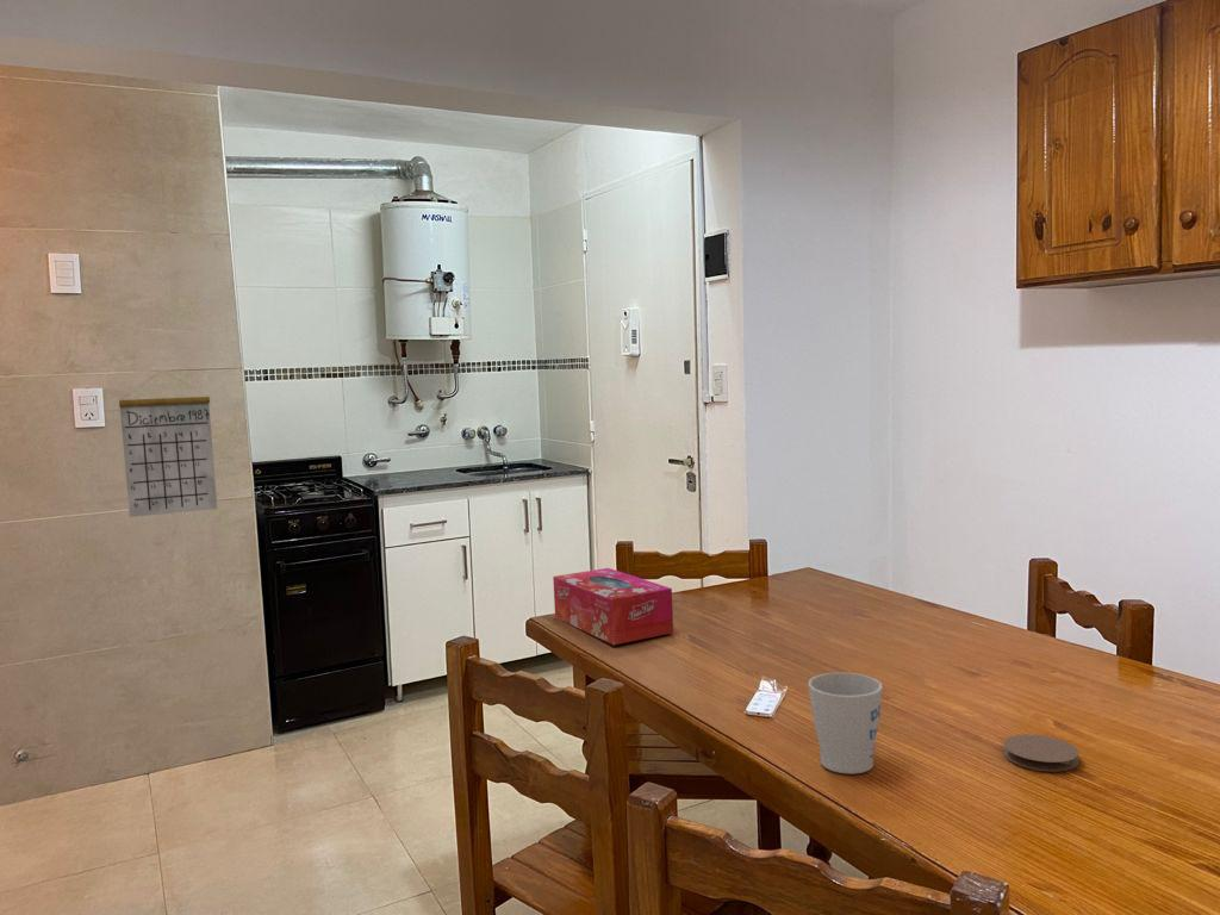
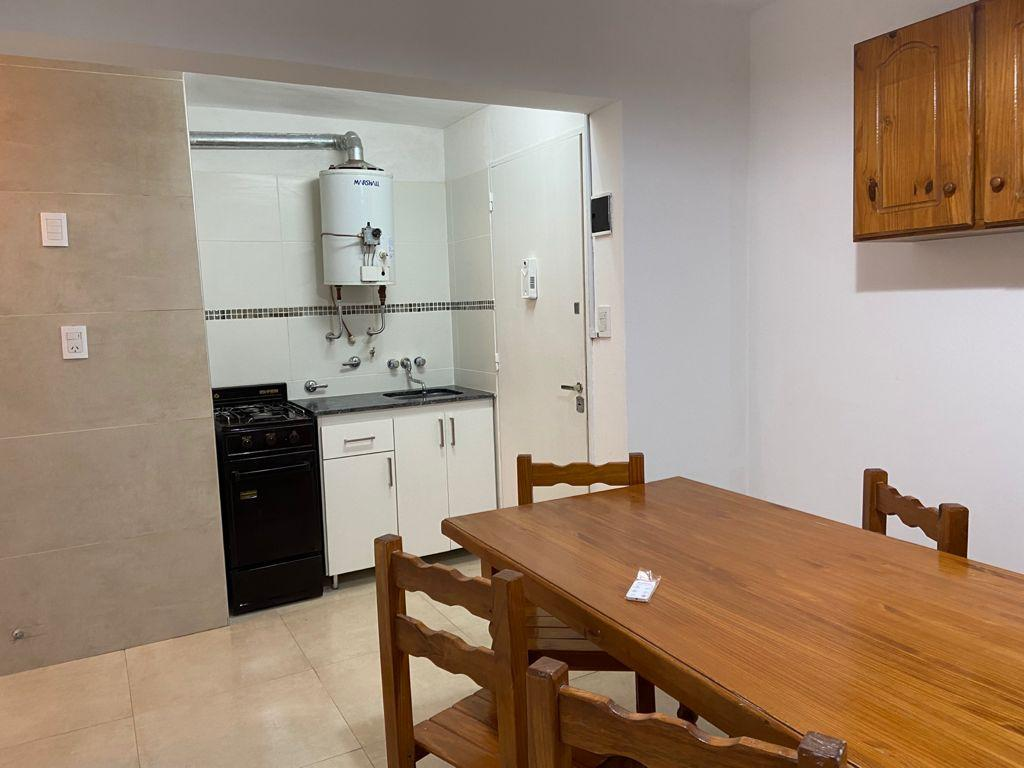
- calendar (168, 442)
- tissue box (610, 603)
- mug (845, 718)
- coaster (1040, 752)
